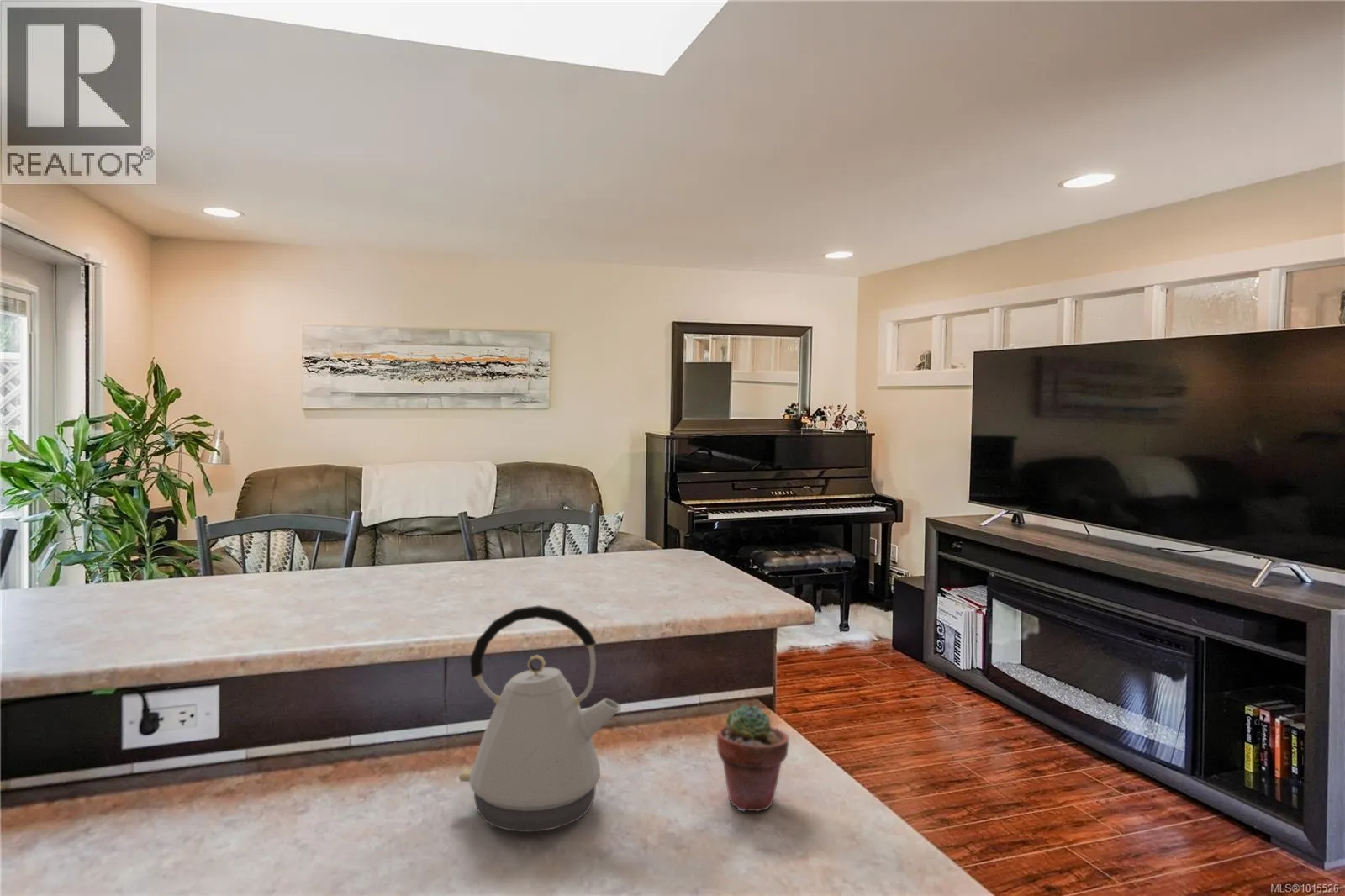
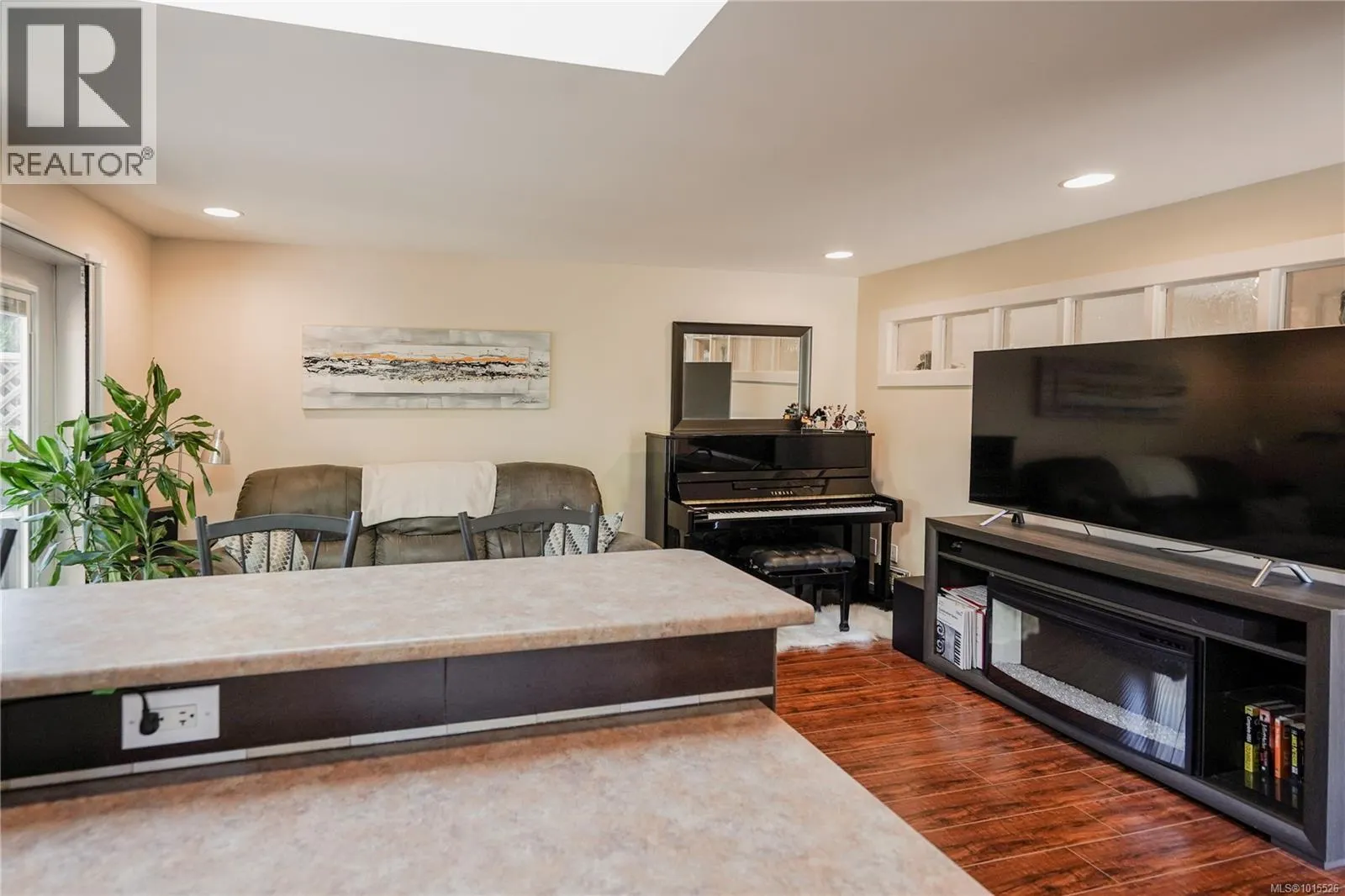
- kettle (541, 707)
- potted succulent (752, 753)
